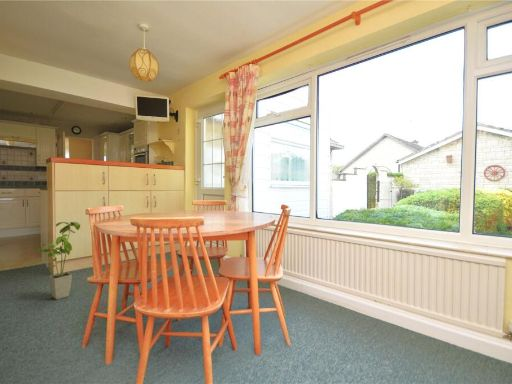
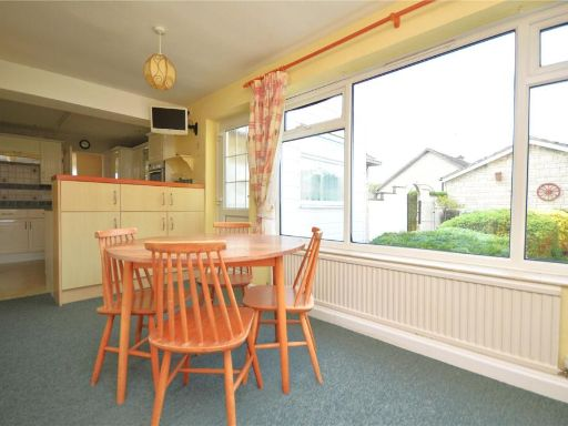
- house plant (61, 258)
